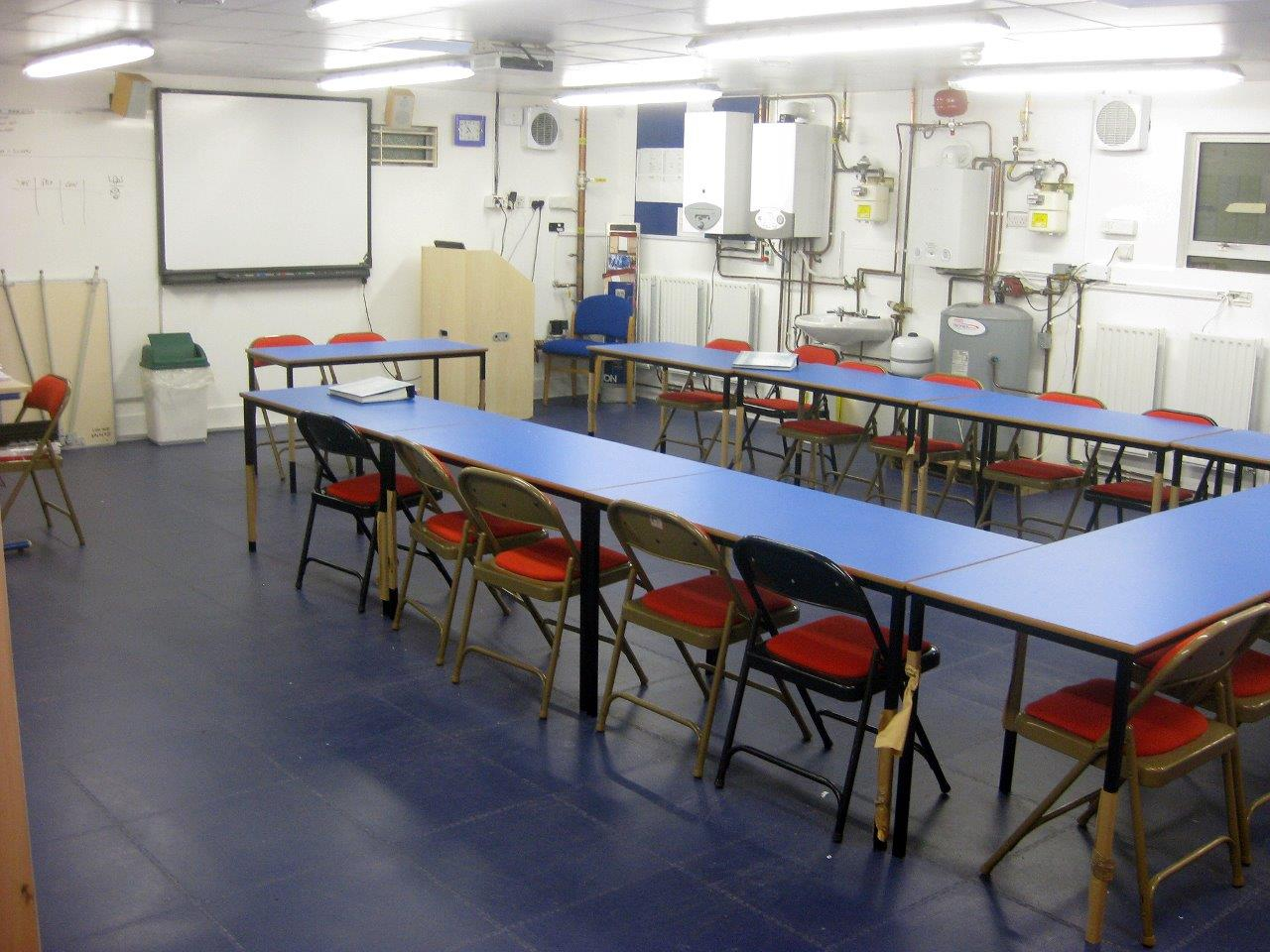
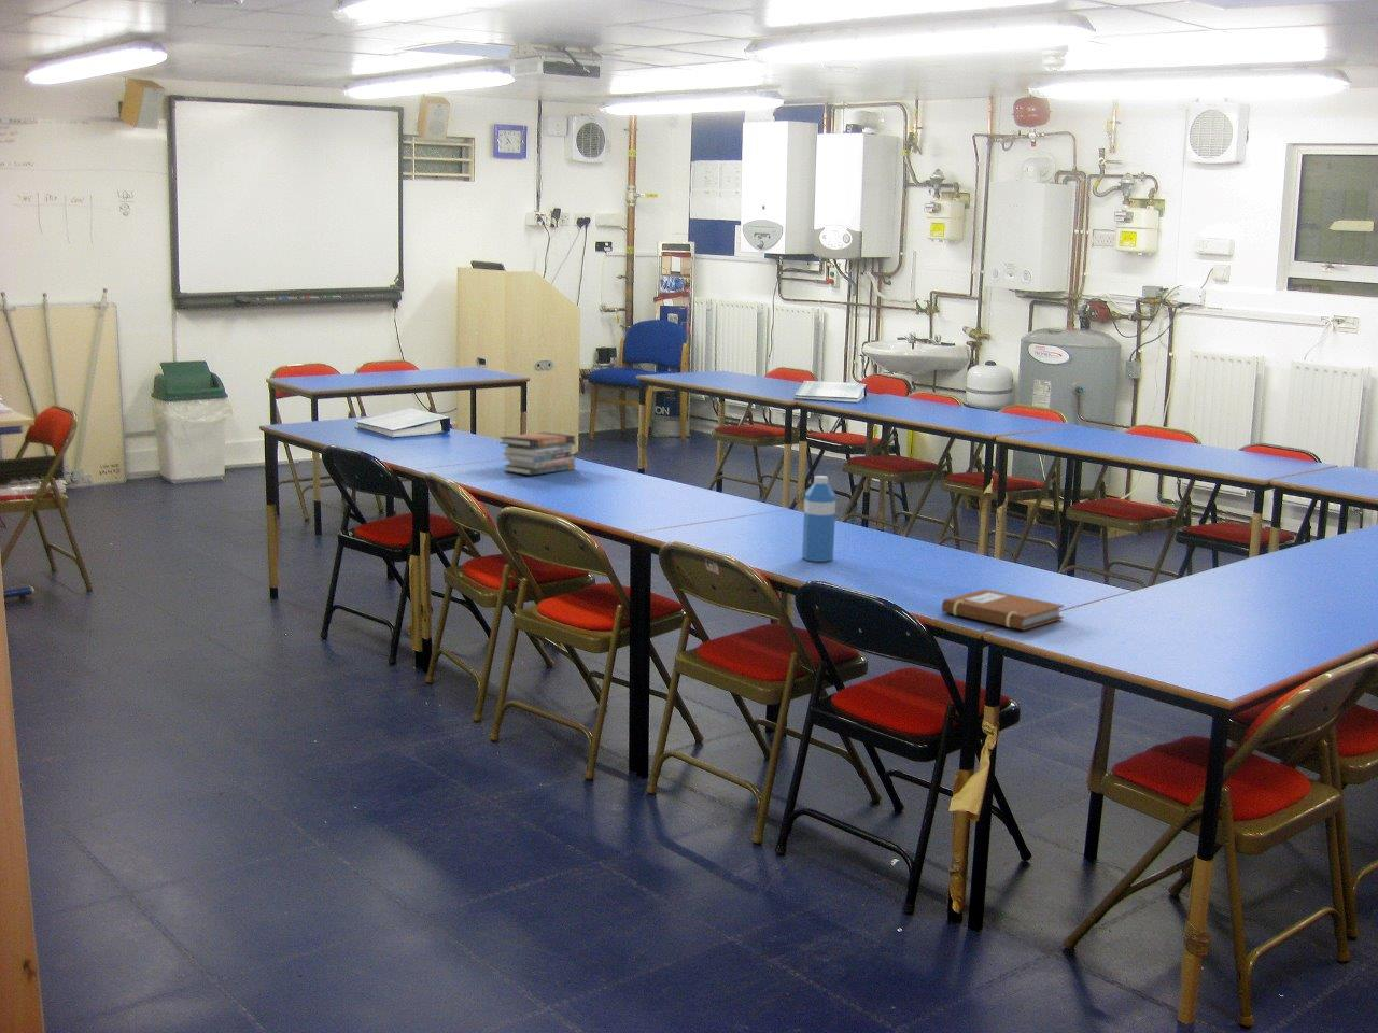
+ book stack (537, 452)
+ notebook (999, 608)
+ water bottle (819, 518)
